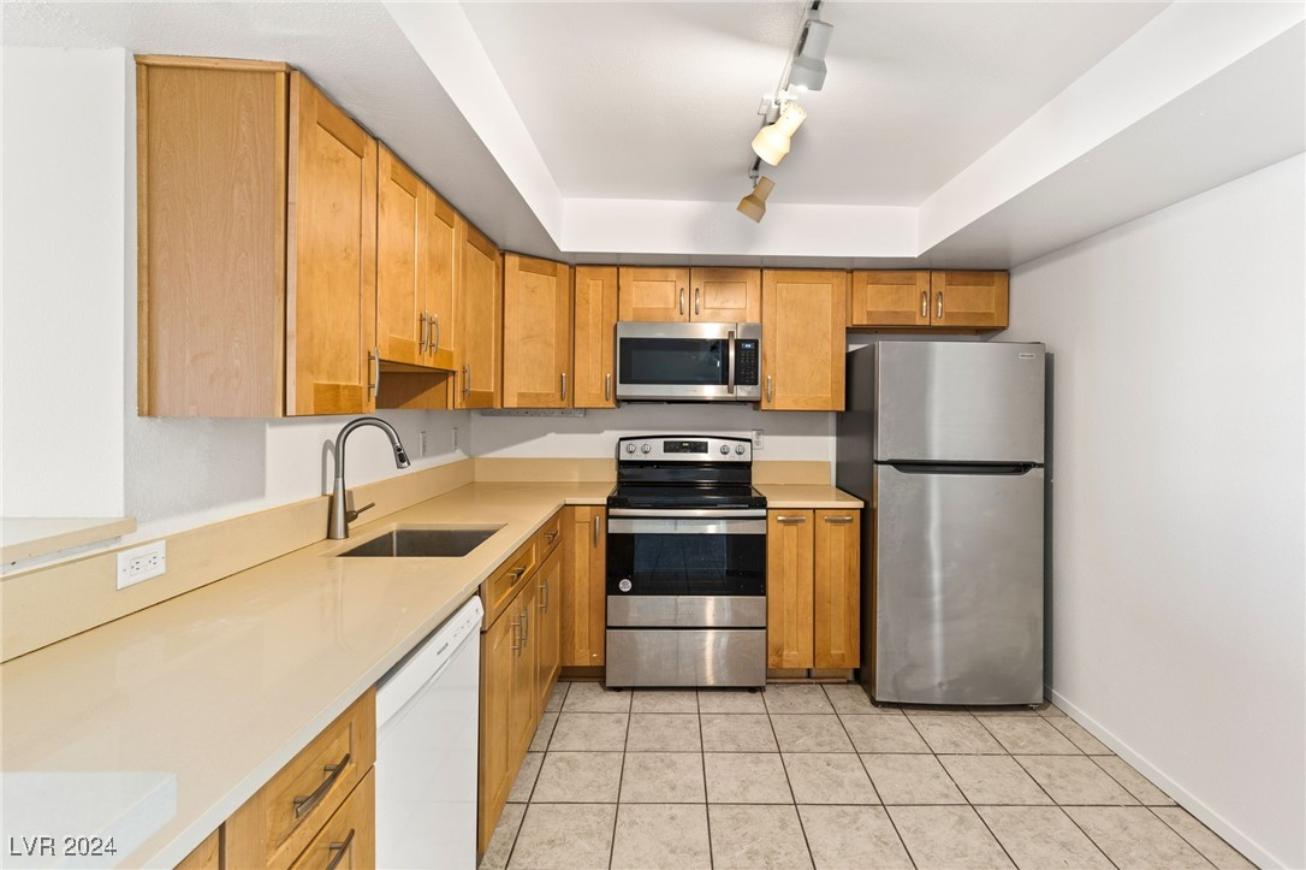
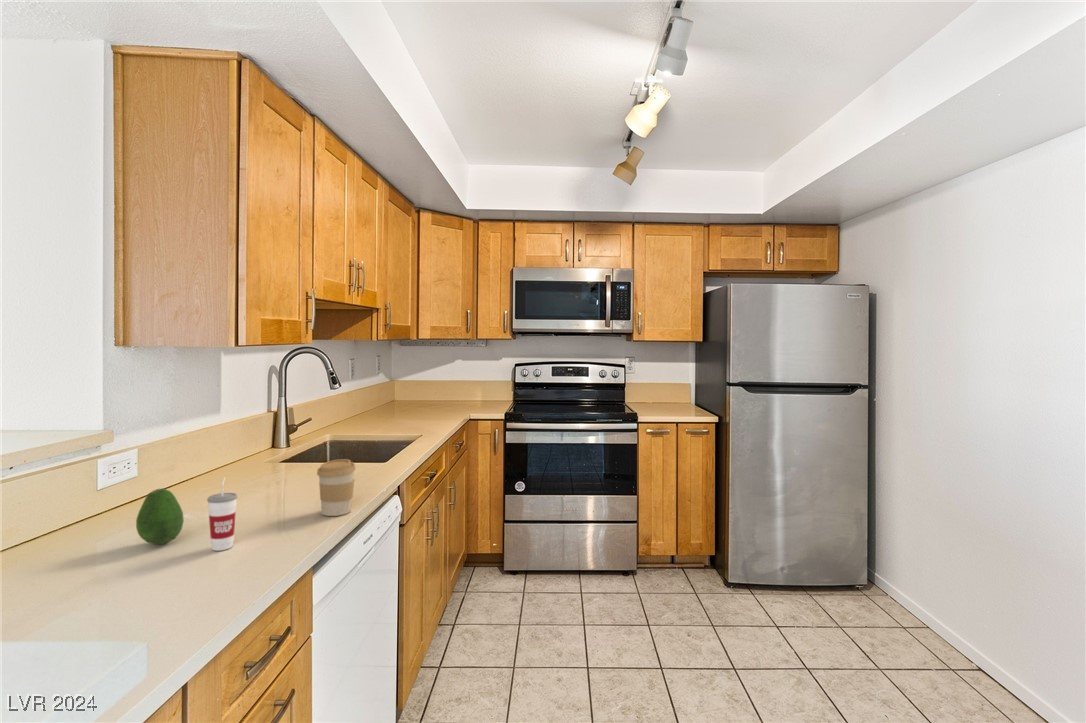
+ fruit (160, 516)
+ cup (222, 512)
+ coffee cup (336, 486)
